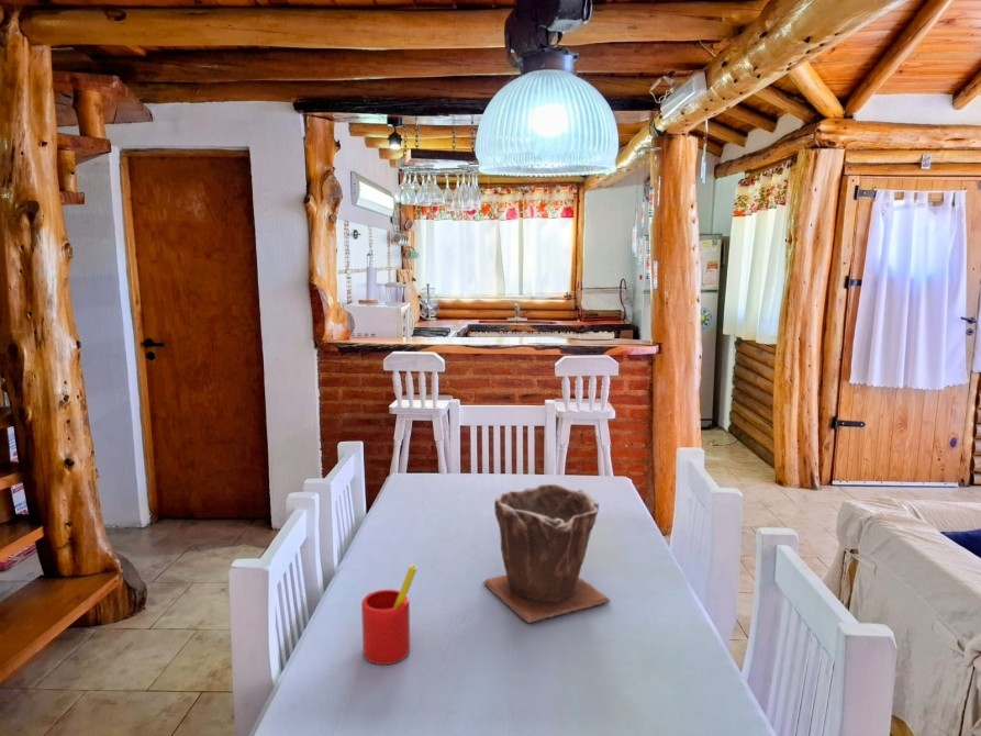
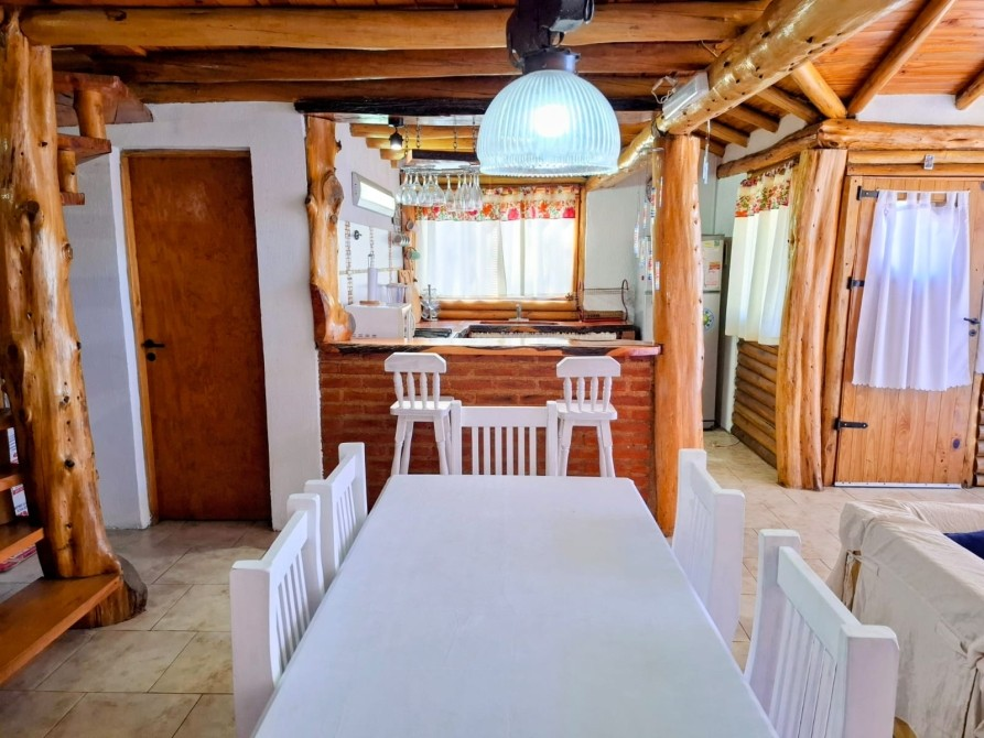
- plant pot (545, 544)
- straw (390, 607)
